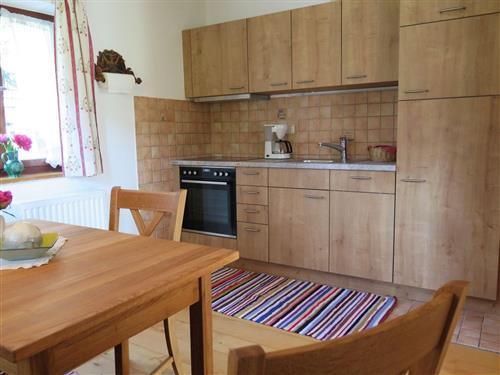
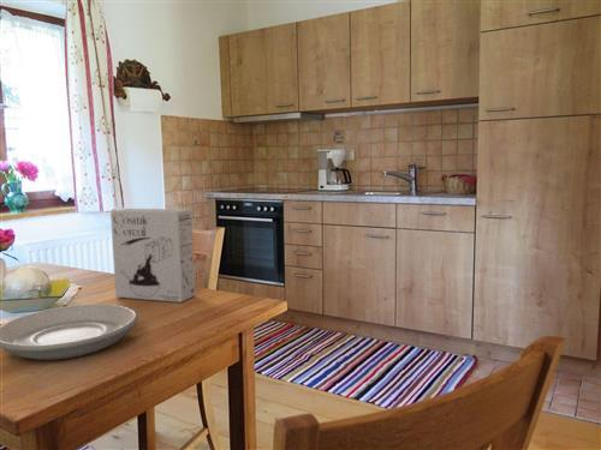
+ cereal box (153, 253)
+ plate (69, 332)
